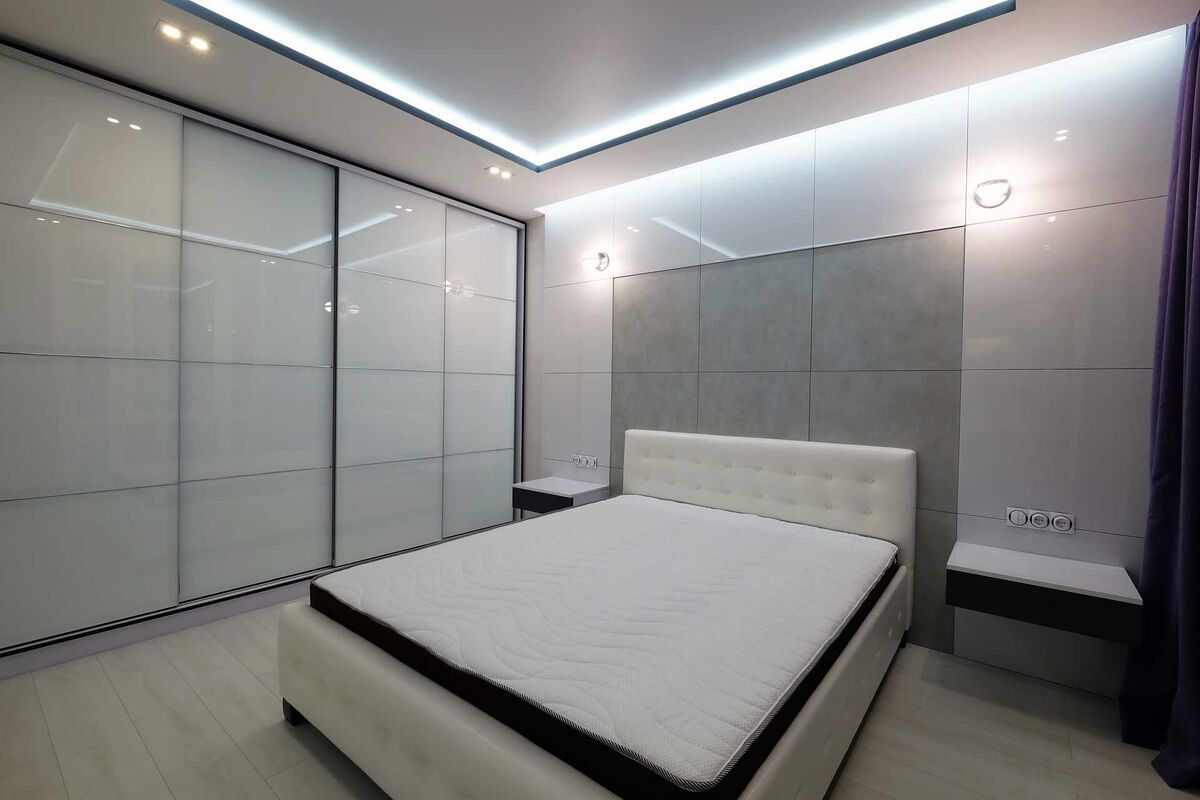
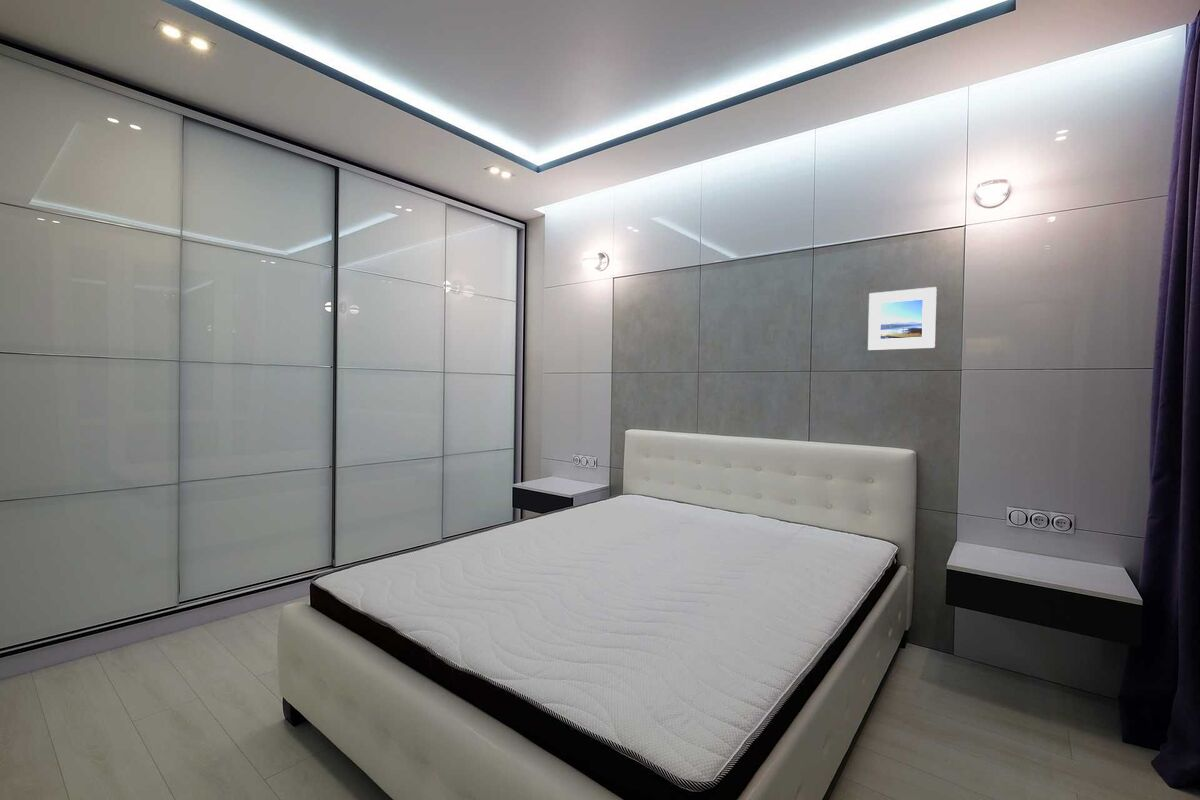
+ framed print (901, 319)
